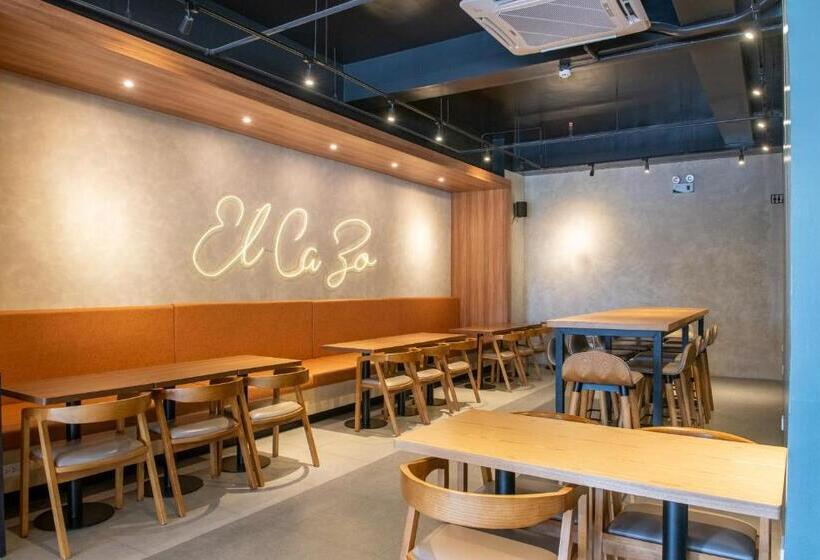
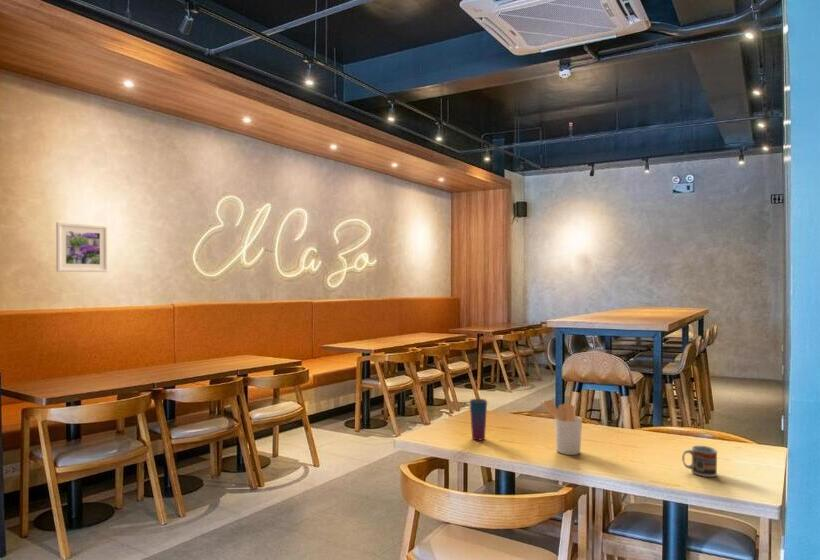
+ cup (478, 419)
+ cup (699, 460)
+ utensil holder (561, 425)
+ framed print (83, 248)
